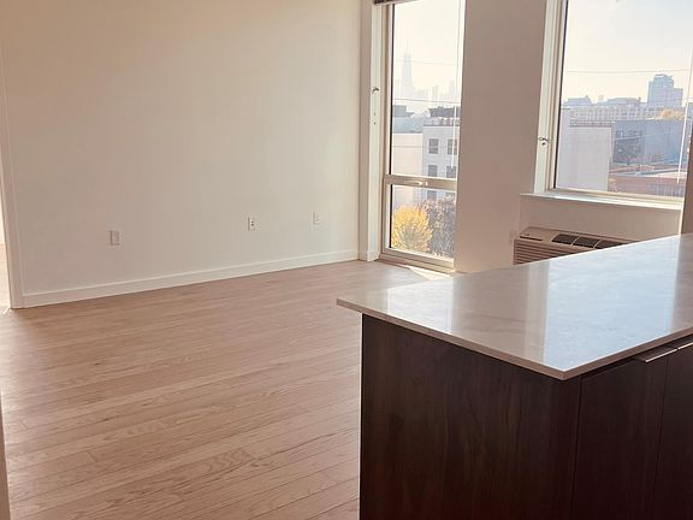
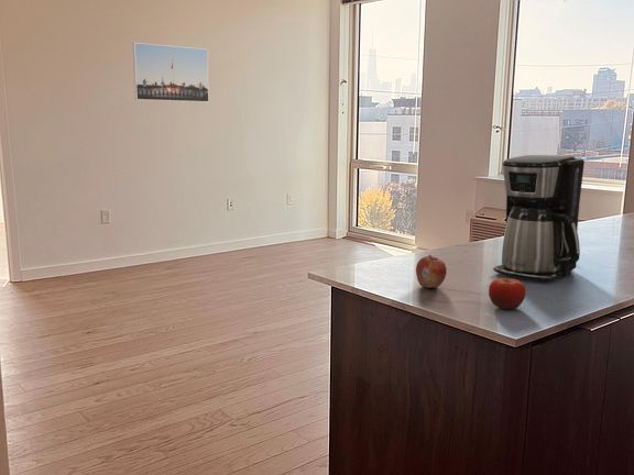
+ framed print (172, 74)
+ coffee maker (551, 214)
+ fruit (431, 270)
+ fruit (506, 290)
